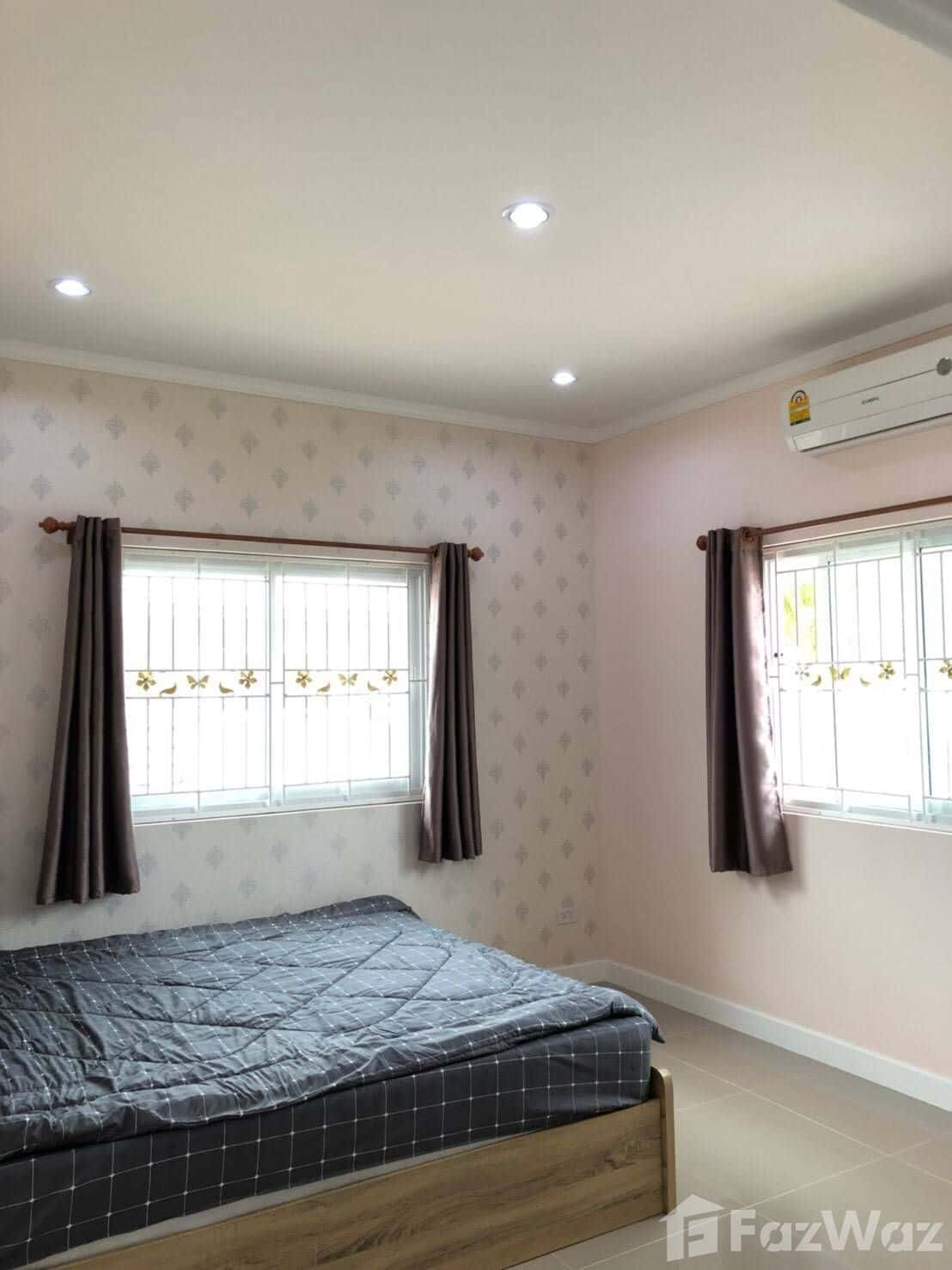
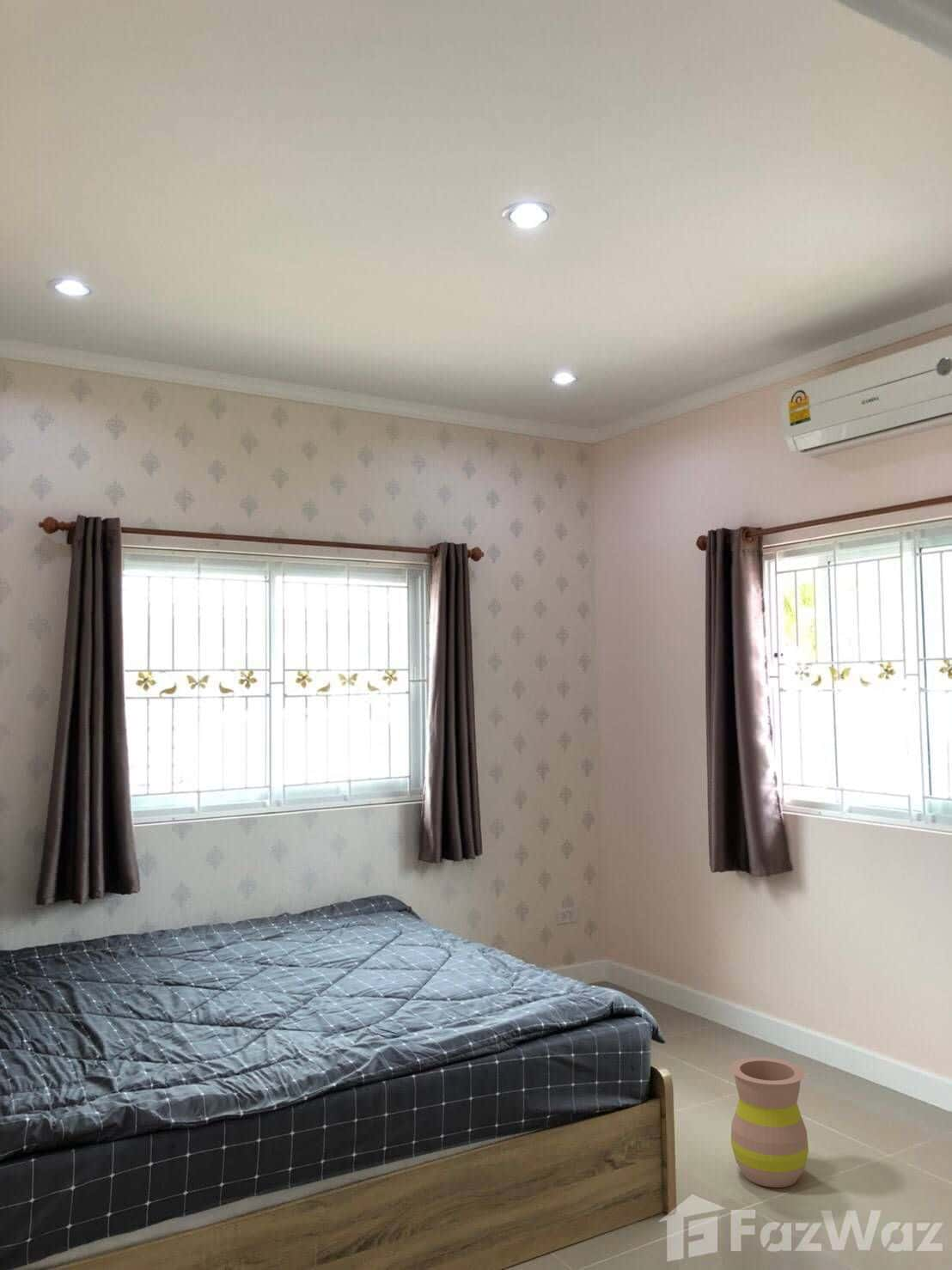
+ vase (768, 1122)
